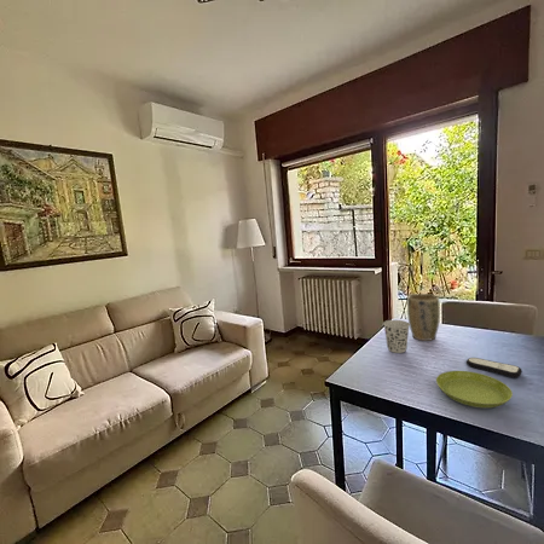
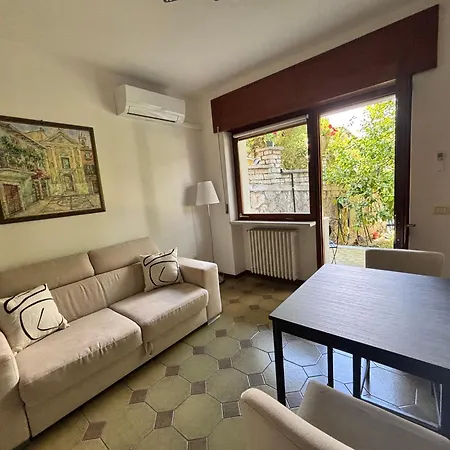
- plant pot (423, 317)
- cup (397, 336)
- saucer (471, 389)
- remote control (492, 366)
